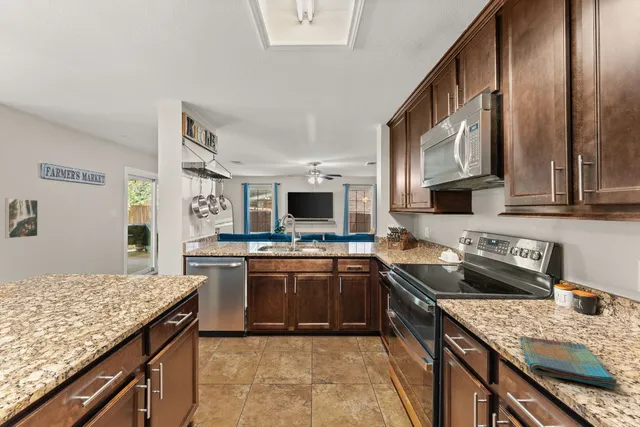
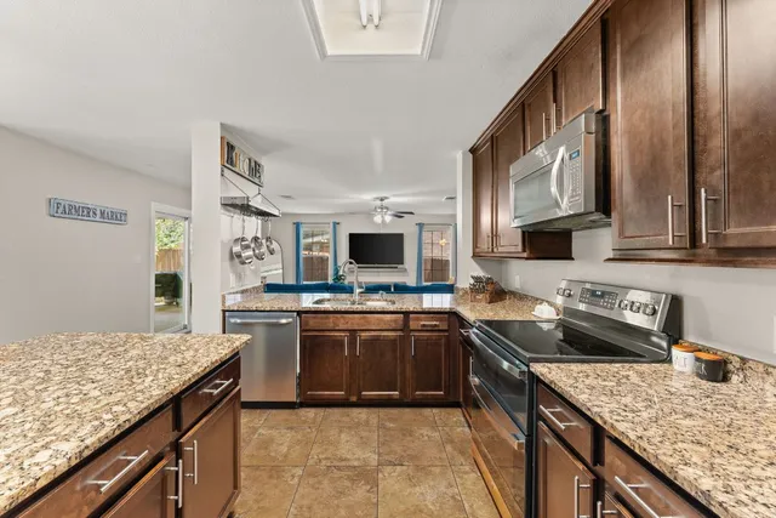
- dish towel (560, 356)
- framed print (22, 218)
